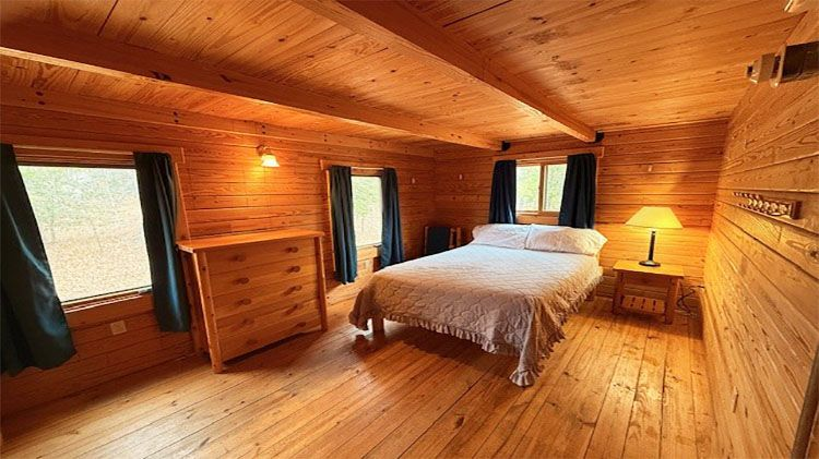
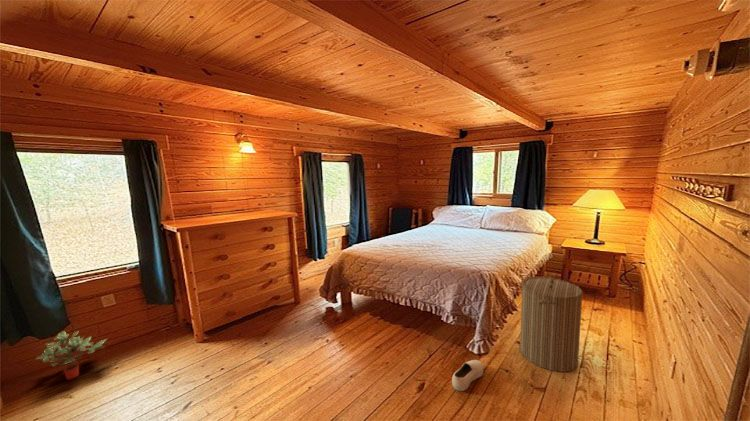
+ potted plant (73, 351)
+ laundry hamper (549, 315)
+ shoe (468, 371)
